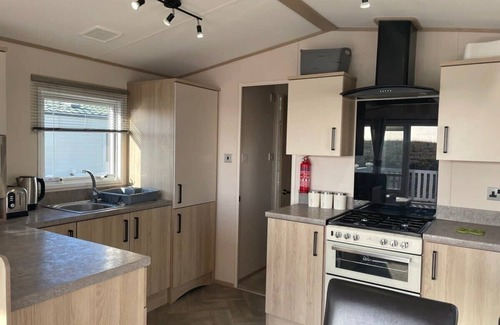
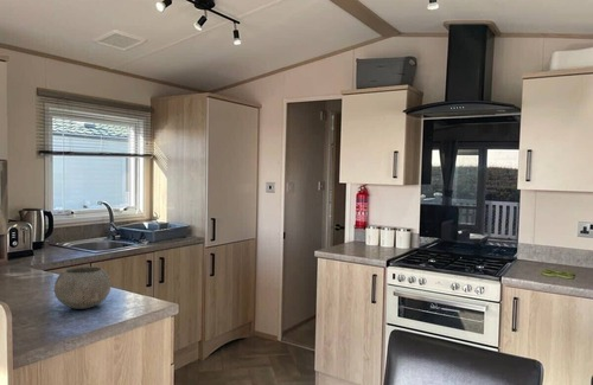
+ bowl (83, 288)
